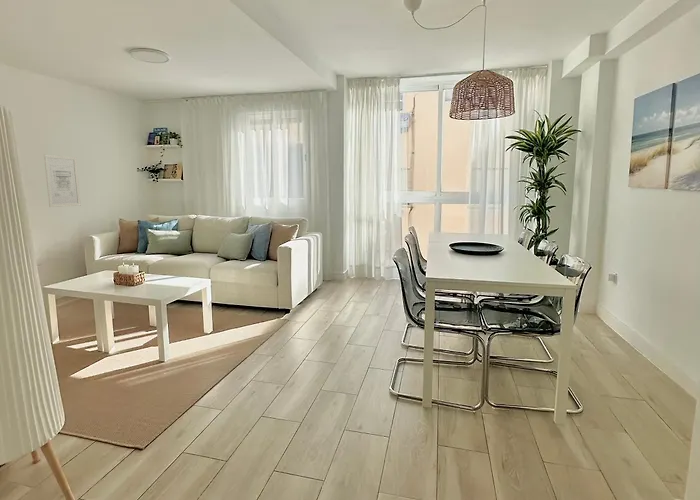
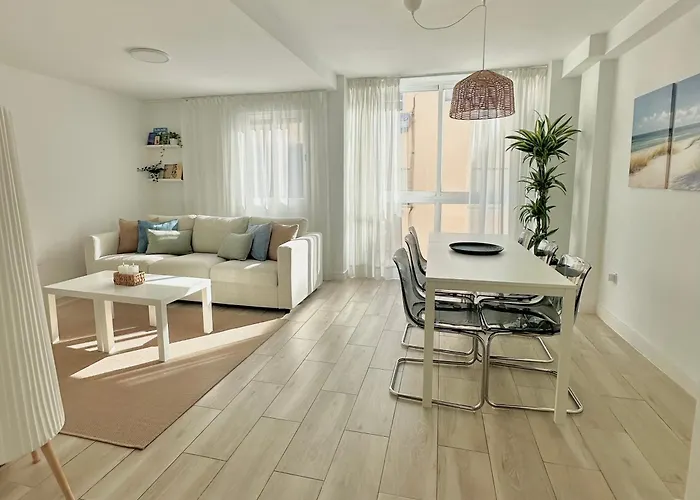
- wall art (63, 181)
